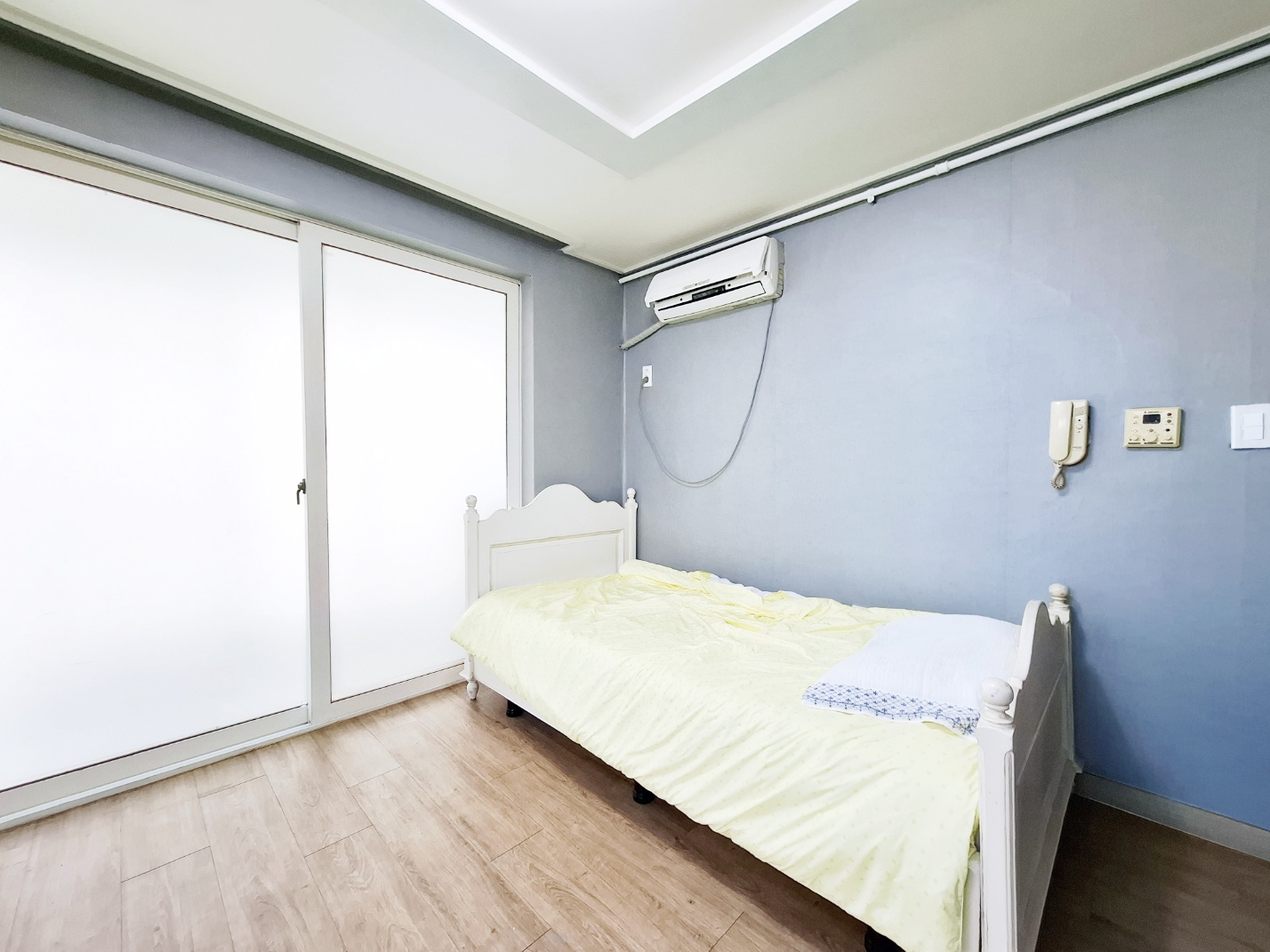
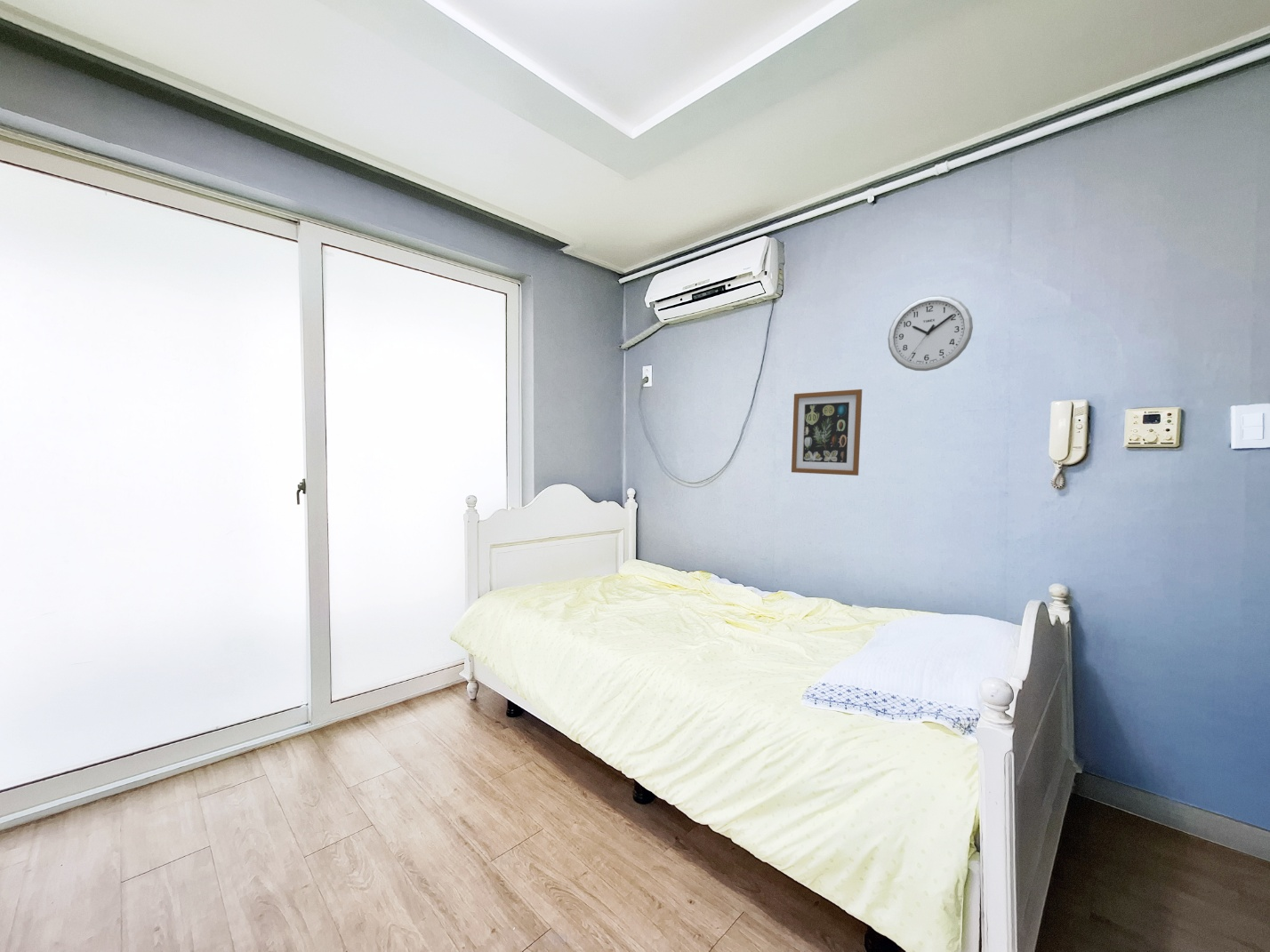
+ wall clock (928, 332)
+ wall art (824, 433)
